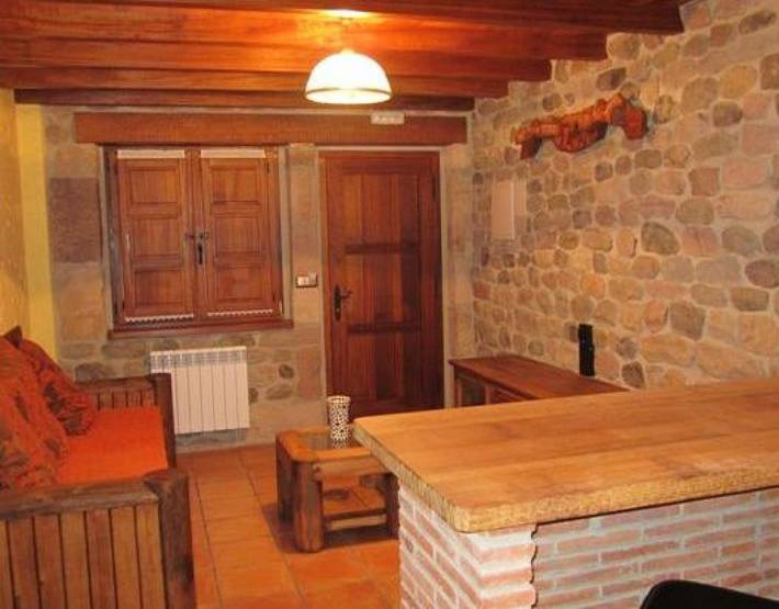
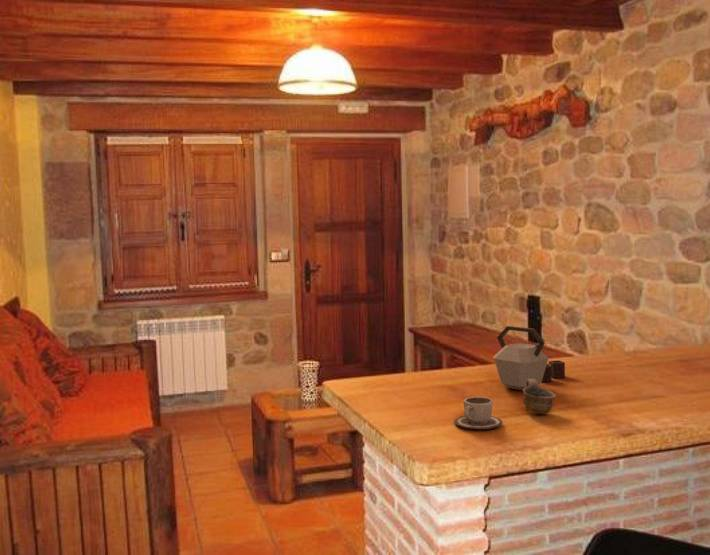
+ cup (539, 397)
+ cup (478, 412)
+ kettle (535, 353)
